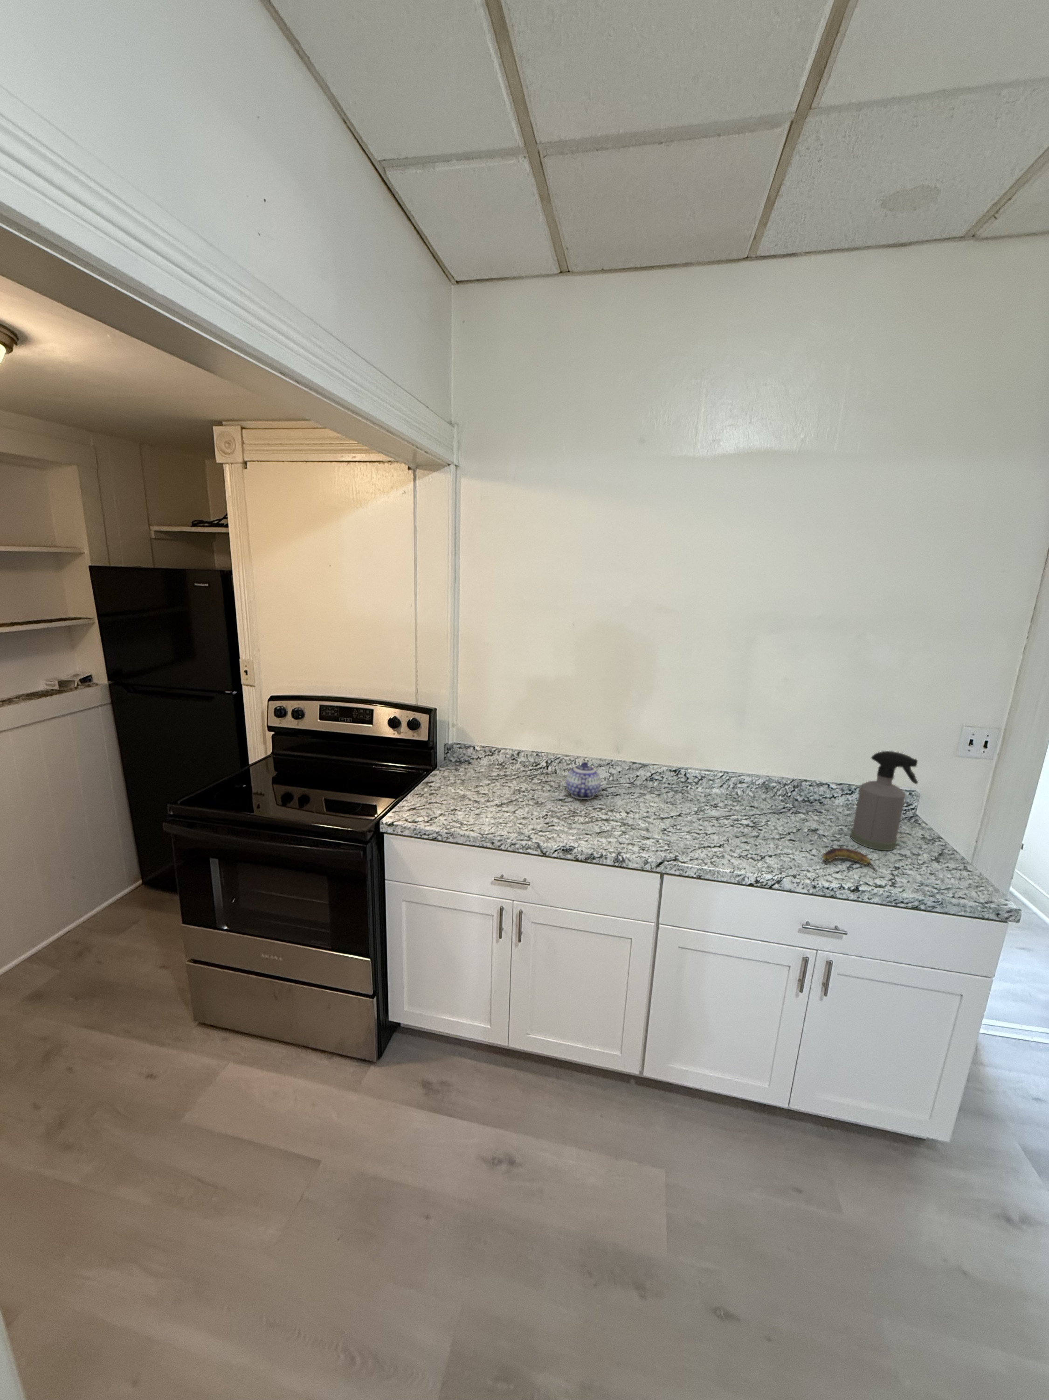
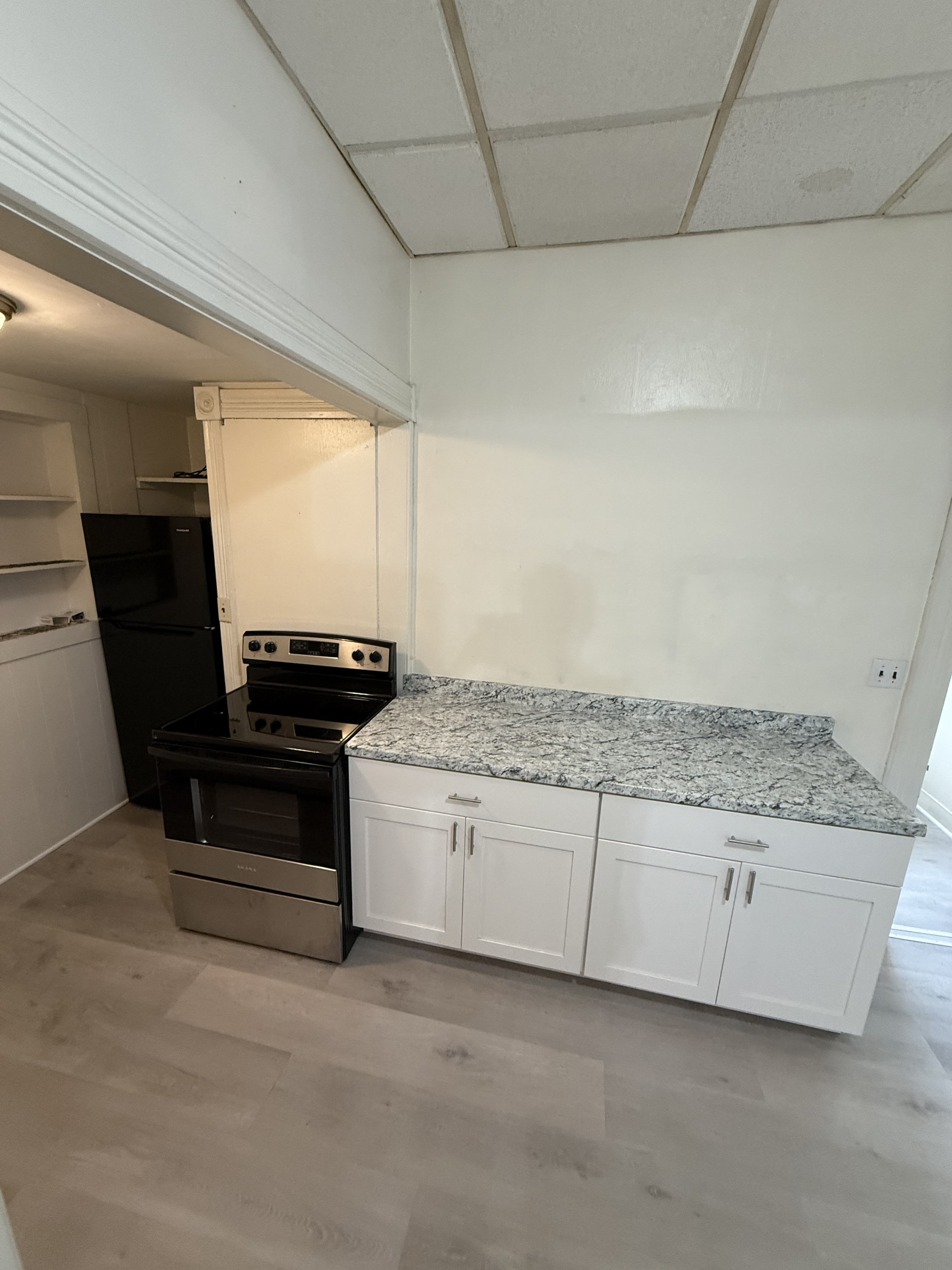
- teapot (583, 779)
- spray bottle (885, 798)
- banana (846, 858)
